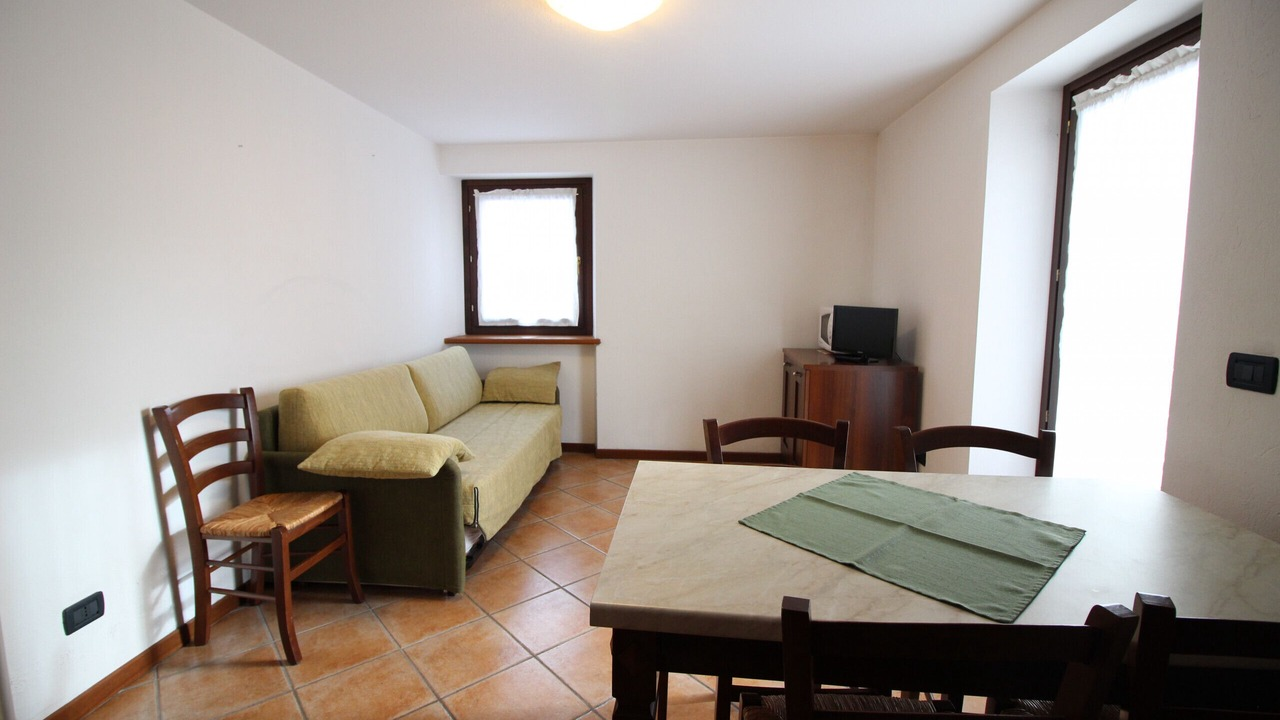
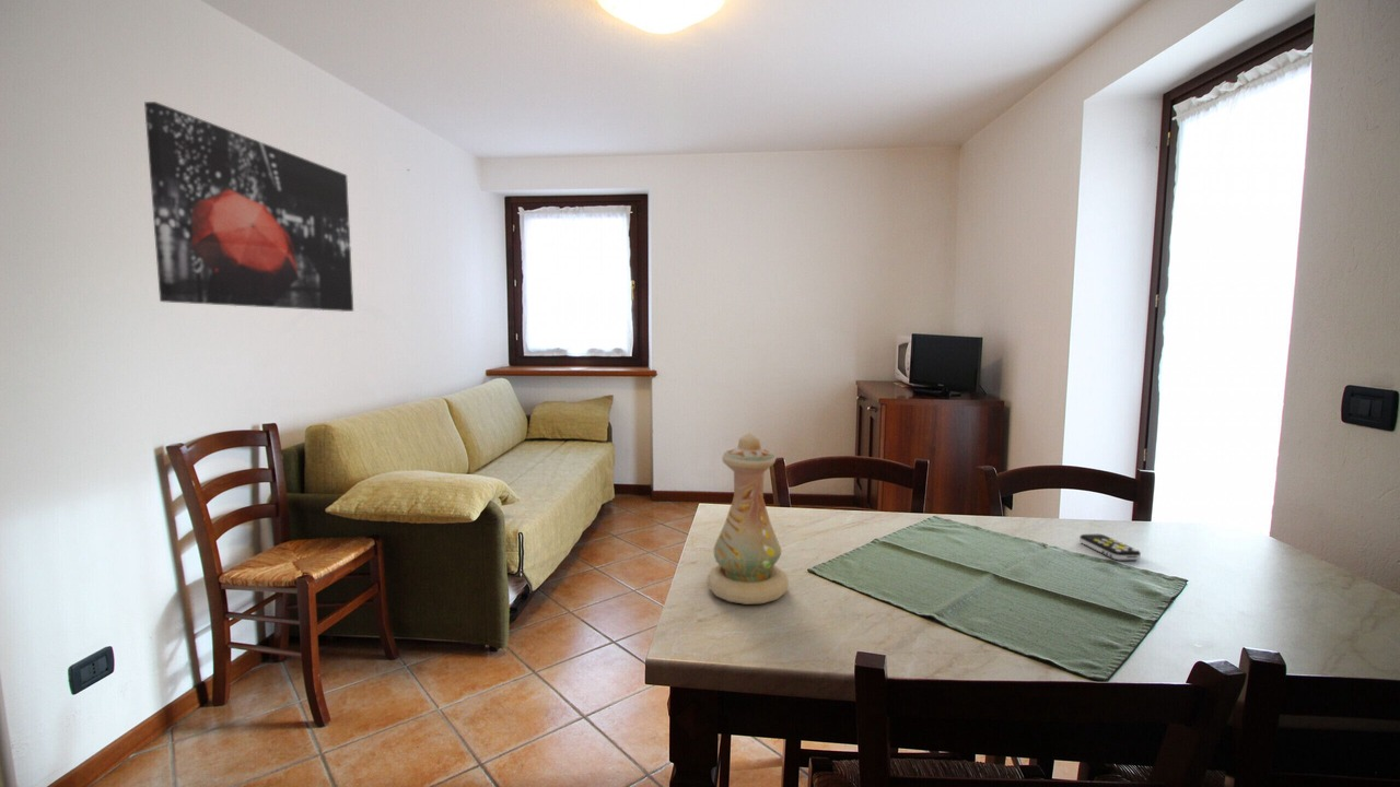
+ remote control (1108, 545)
+ vase (748, 512)
+ wall art (269, 226)
